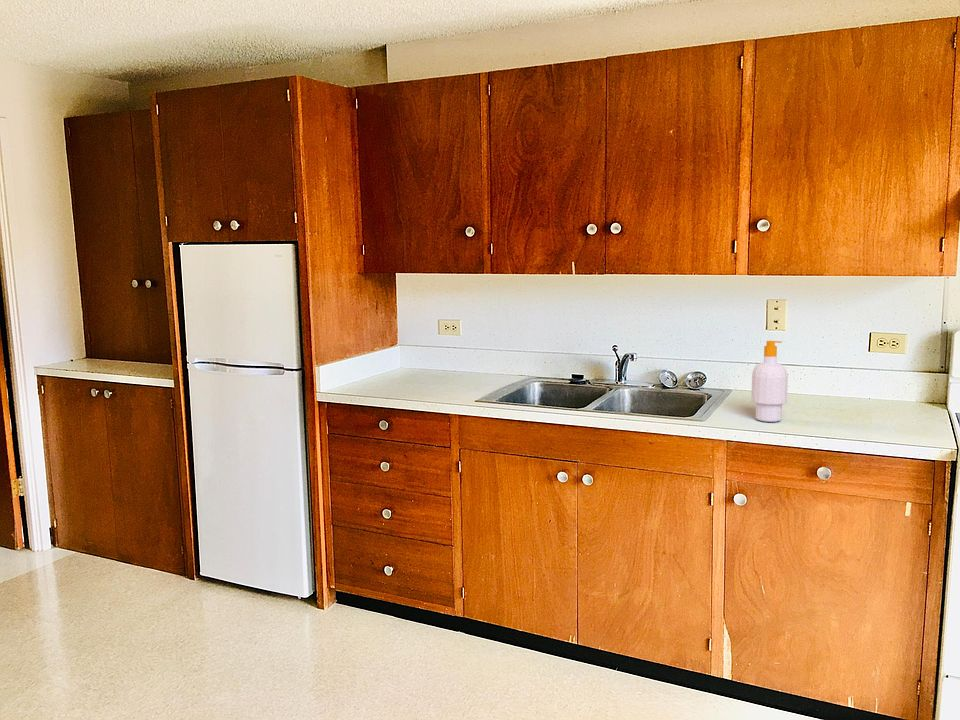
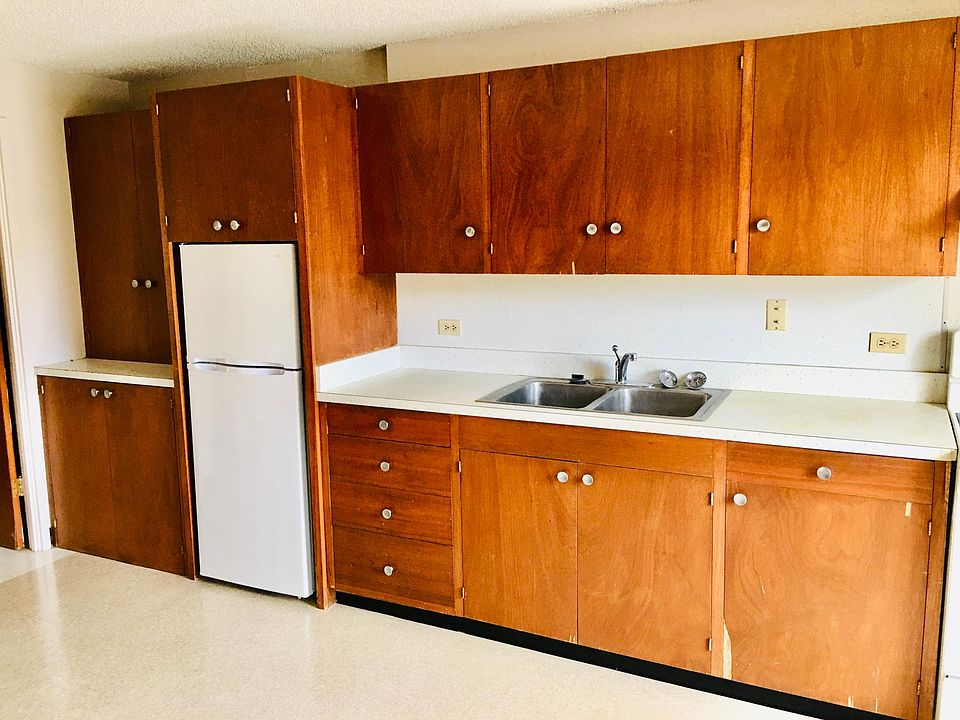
- soap bottle (769, 380)
